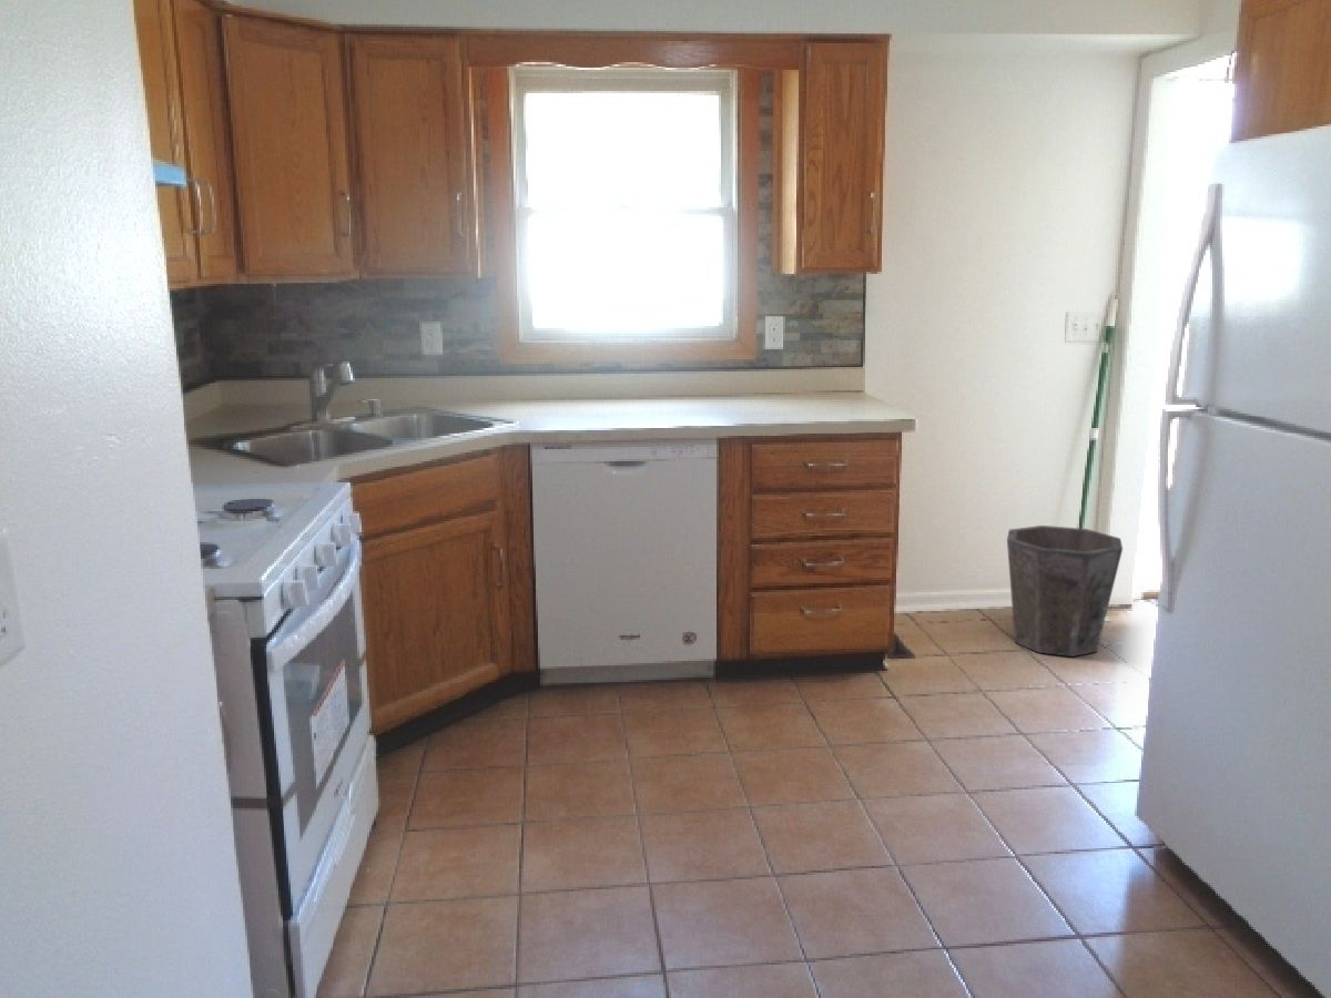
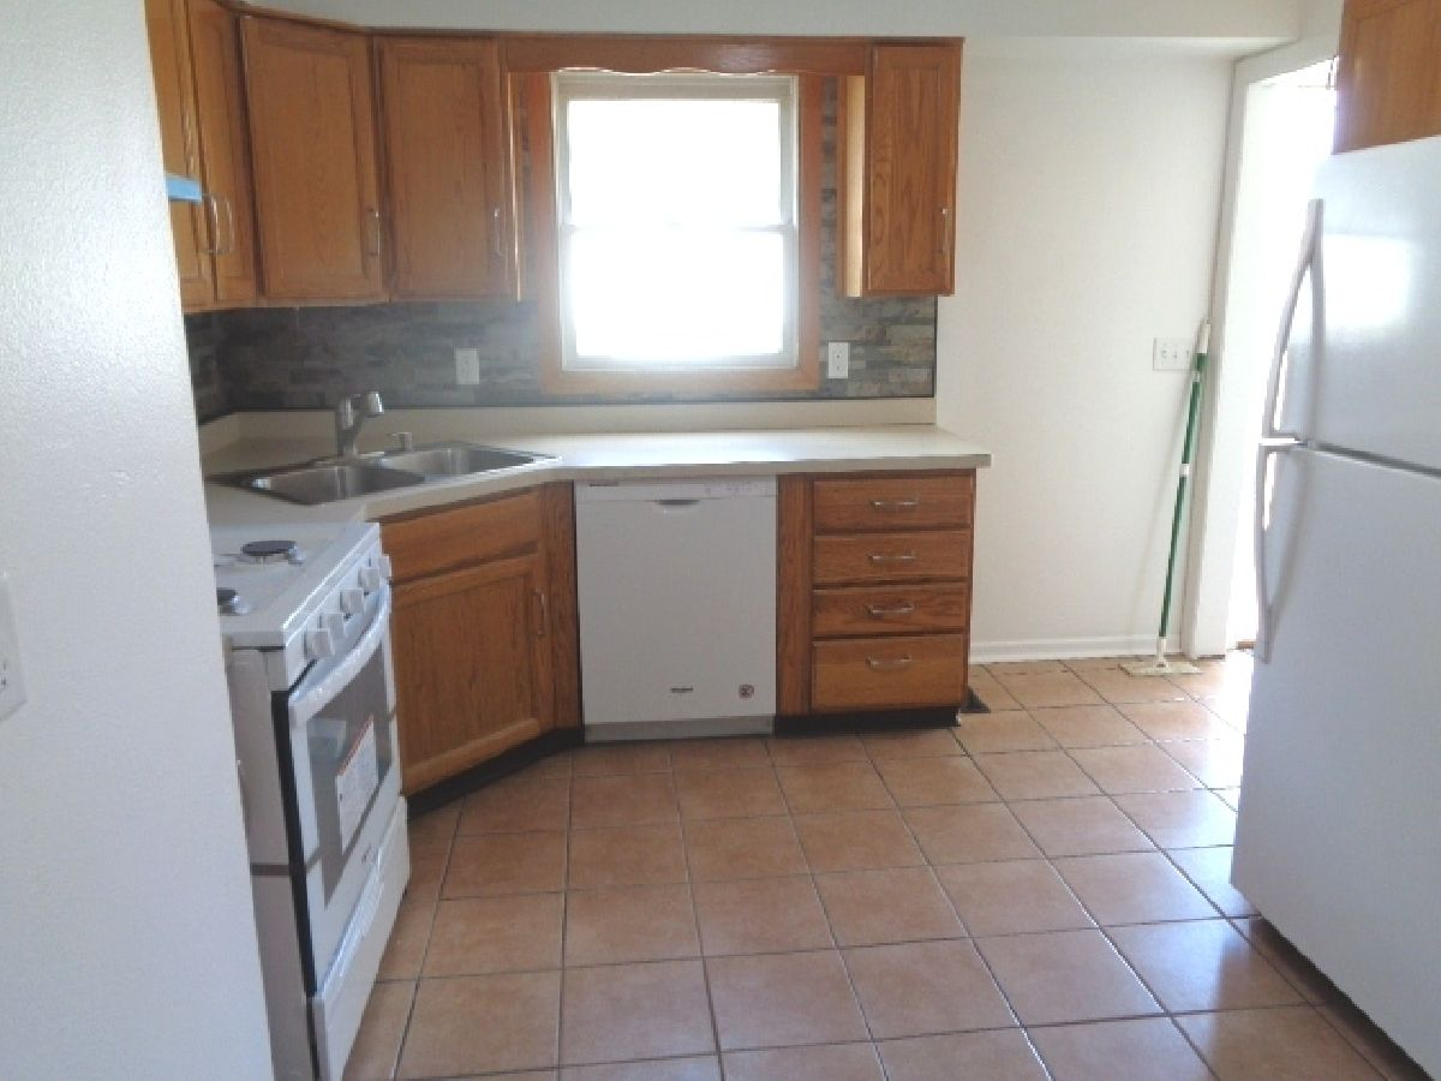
- waste bin (1059, 590)
